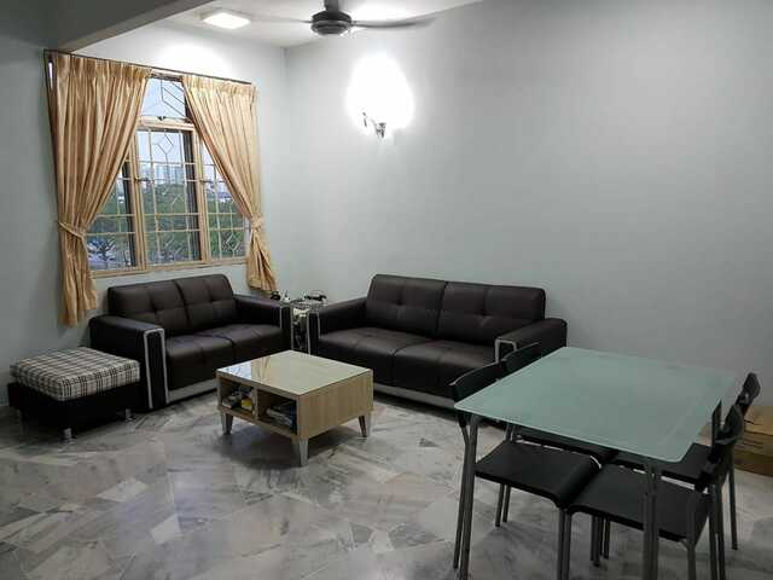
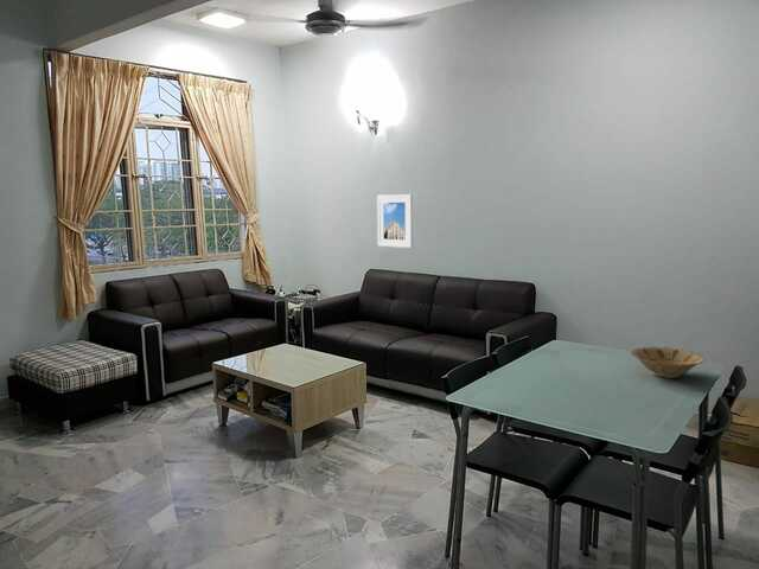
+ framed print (394, 220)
+ bowl (665, 364)
